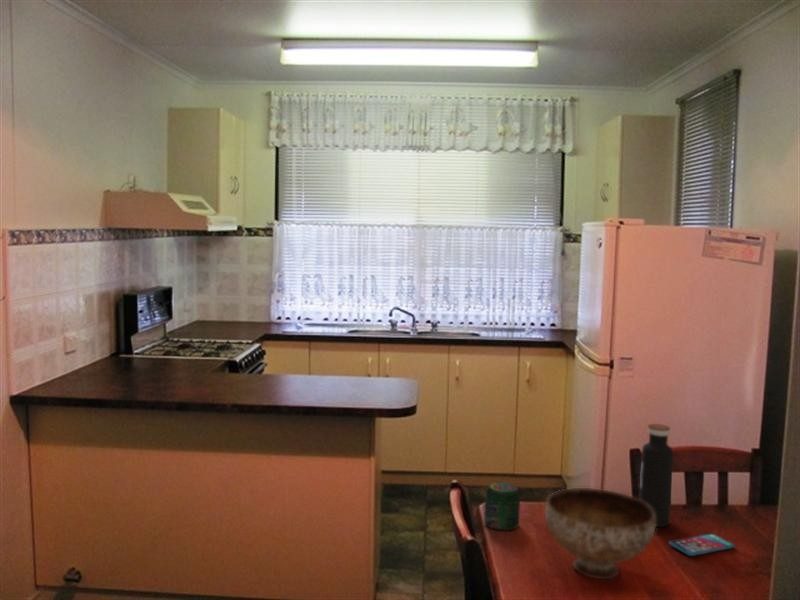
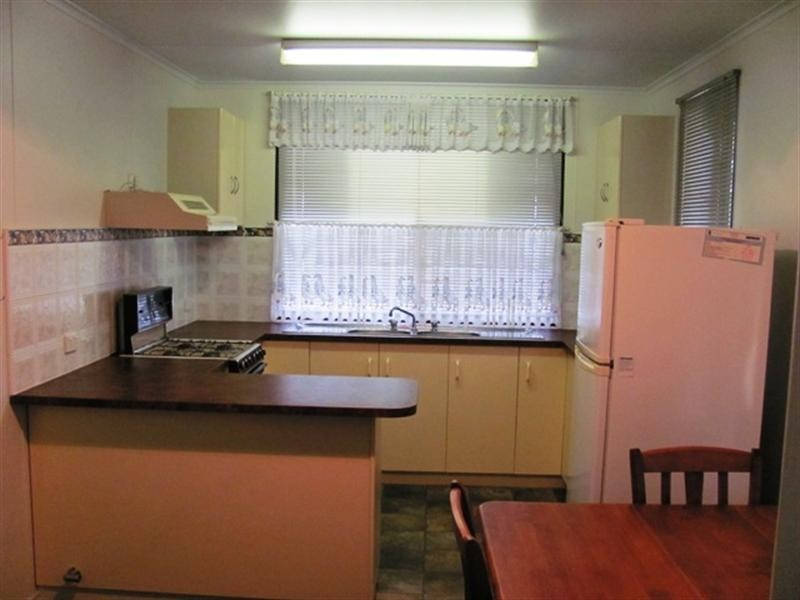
- water bottle (656, 474)
- jar (502, 505)
- bowl (598, 537)
- smartphone (701, 544)
